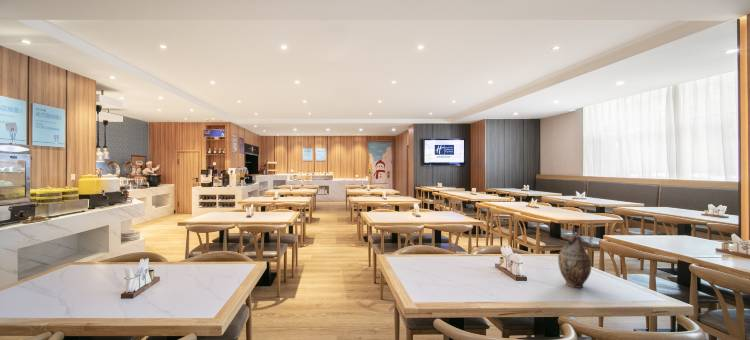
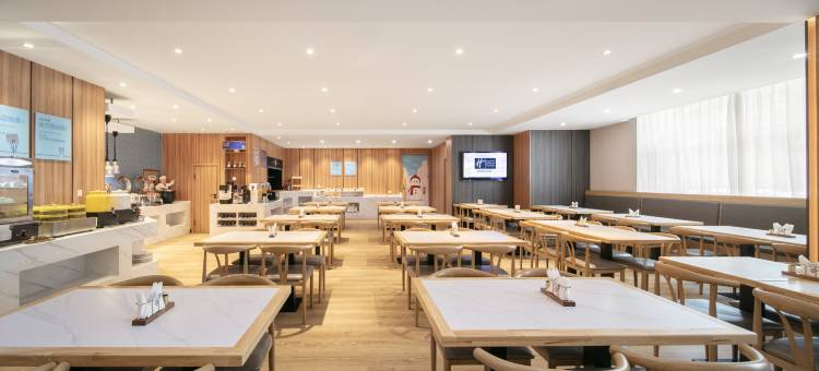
- decorative vase (574, 255)
